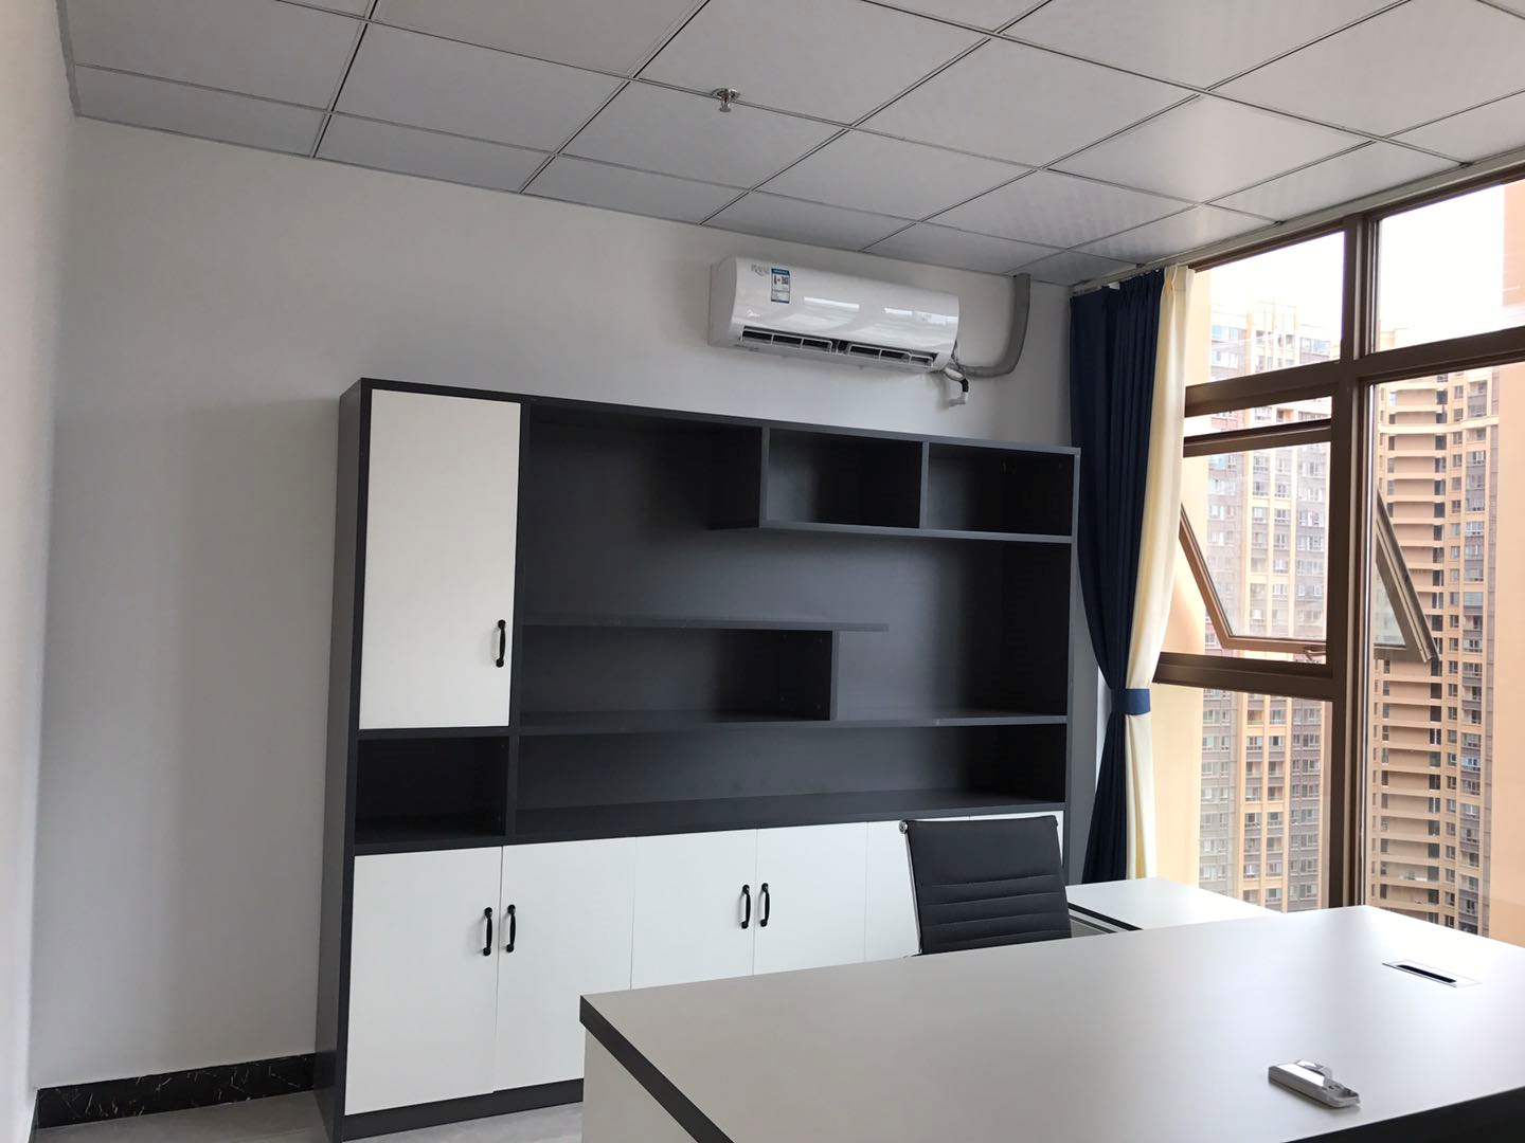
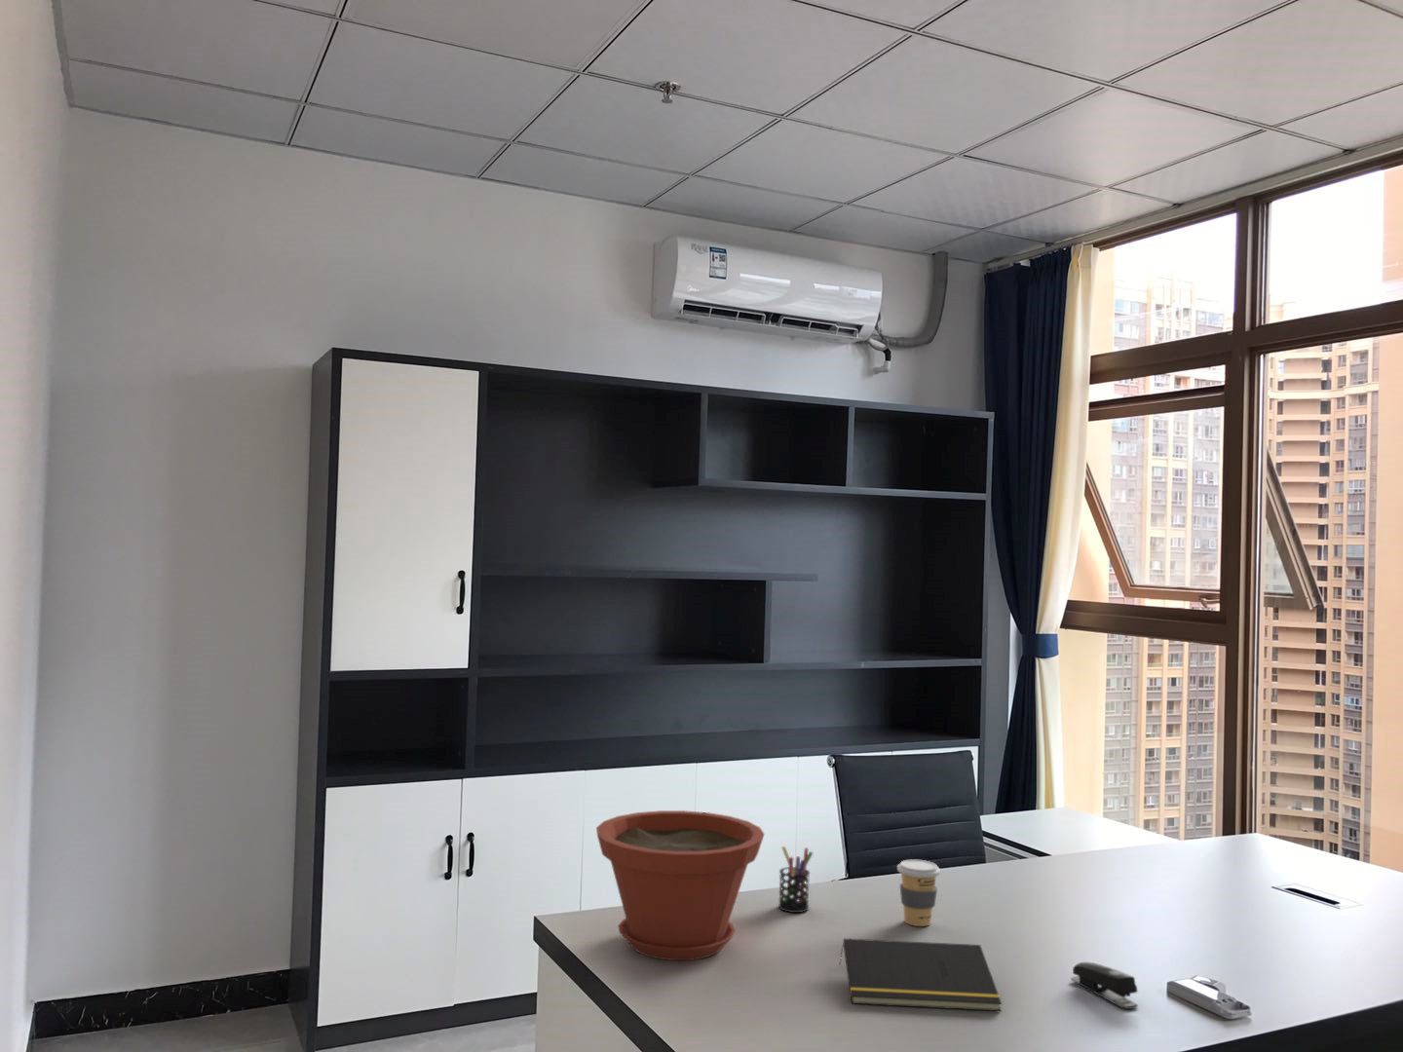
+ pen holder (798, 875)
+ plant pot (678, 886)
+ notepad (918, 972)
+ coffee cup (918, 893)
+ stapler (1103, 978)
